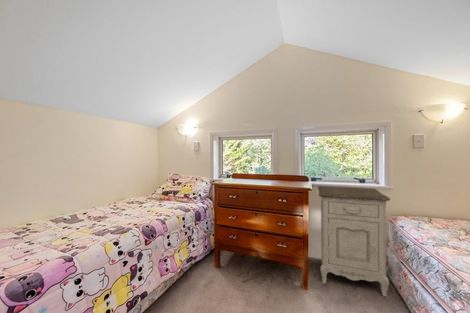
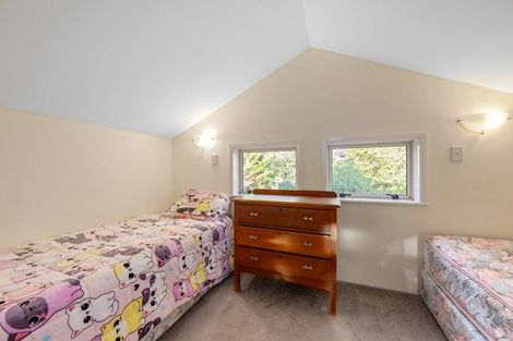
- nightstand (349, 235)
